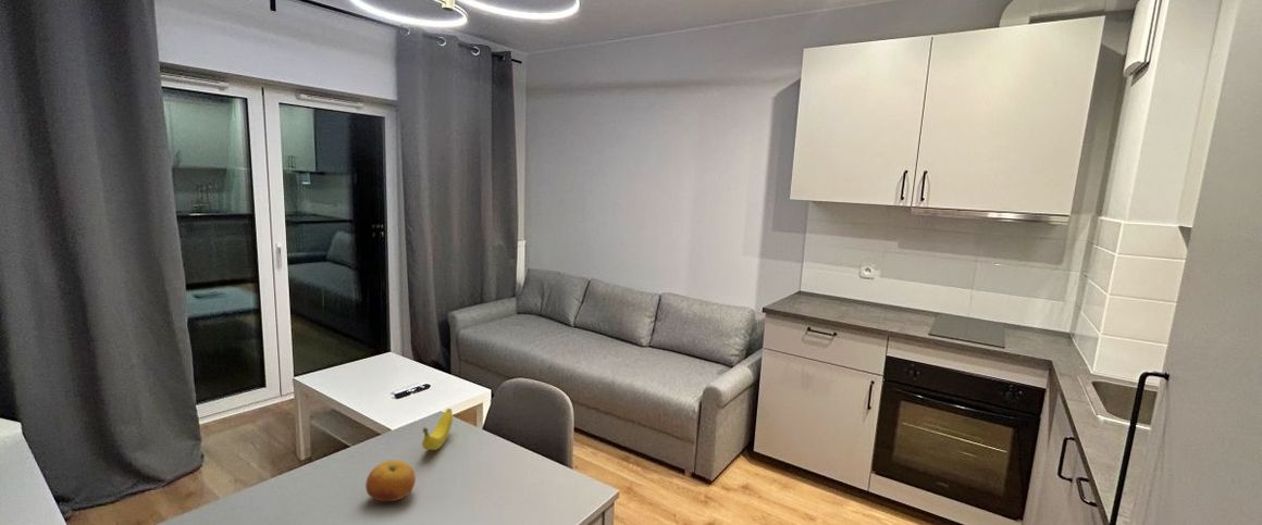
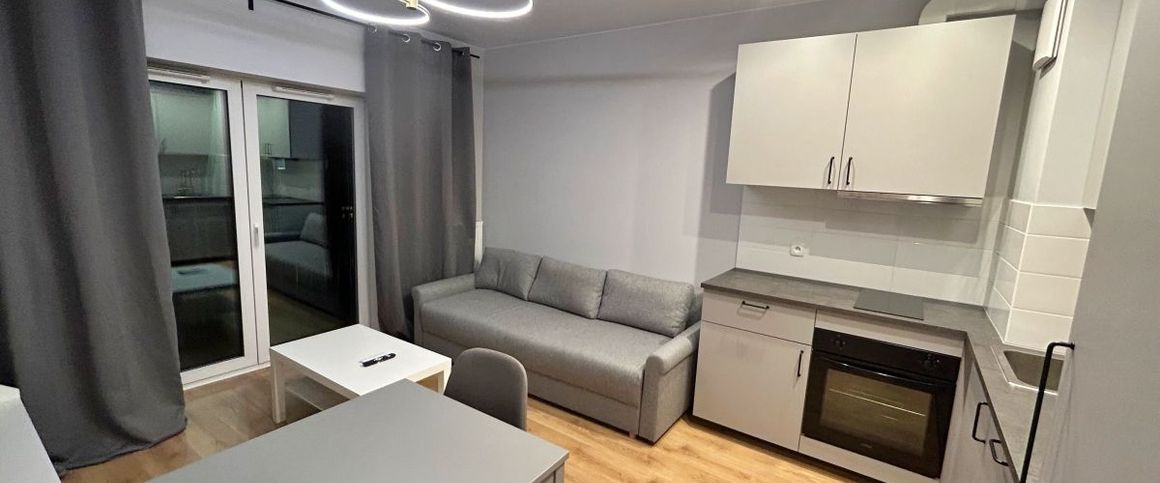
- fruit (391, 480)
- banana (436, 429)
